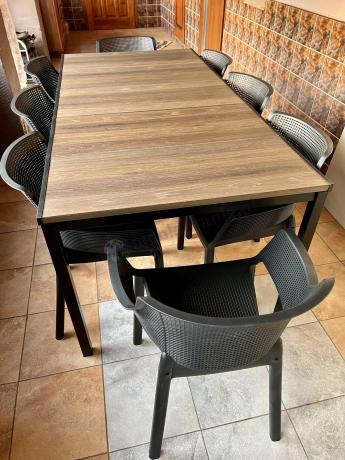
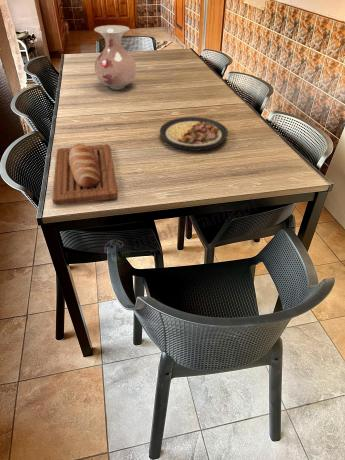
+ bread loaf (83, 165)
+ vase (114, 59)
+ plate (193, 131)
